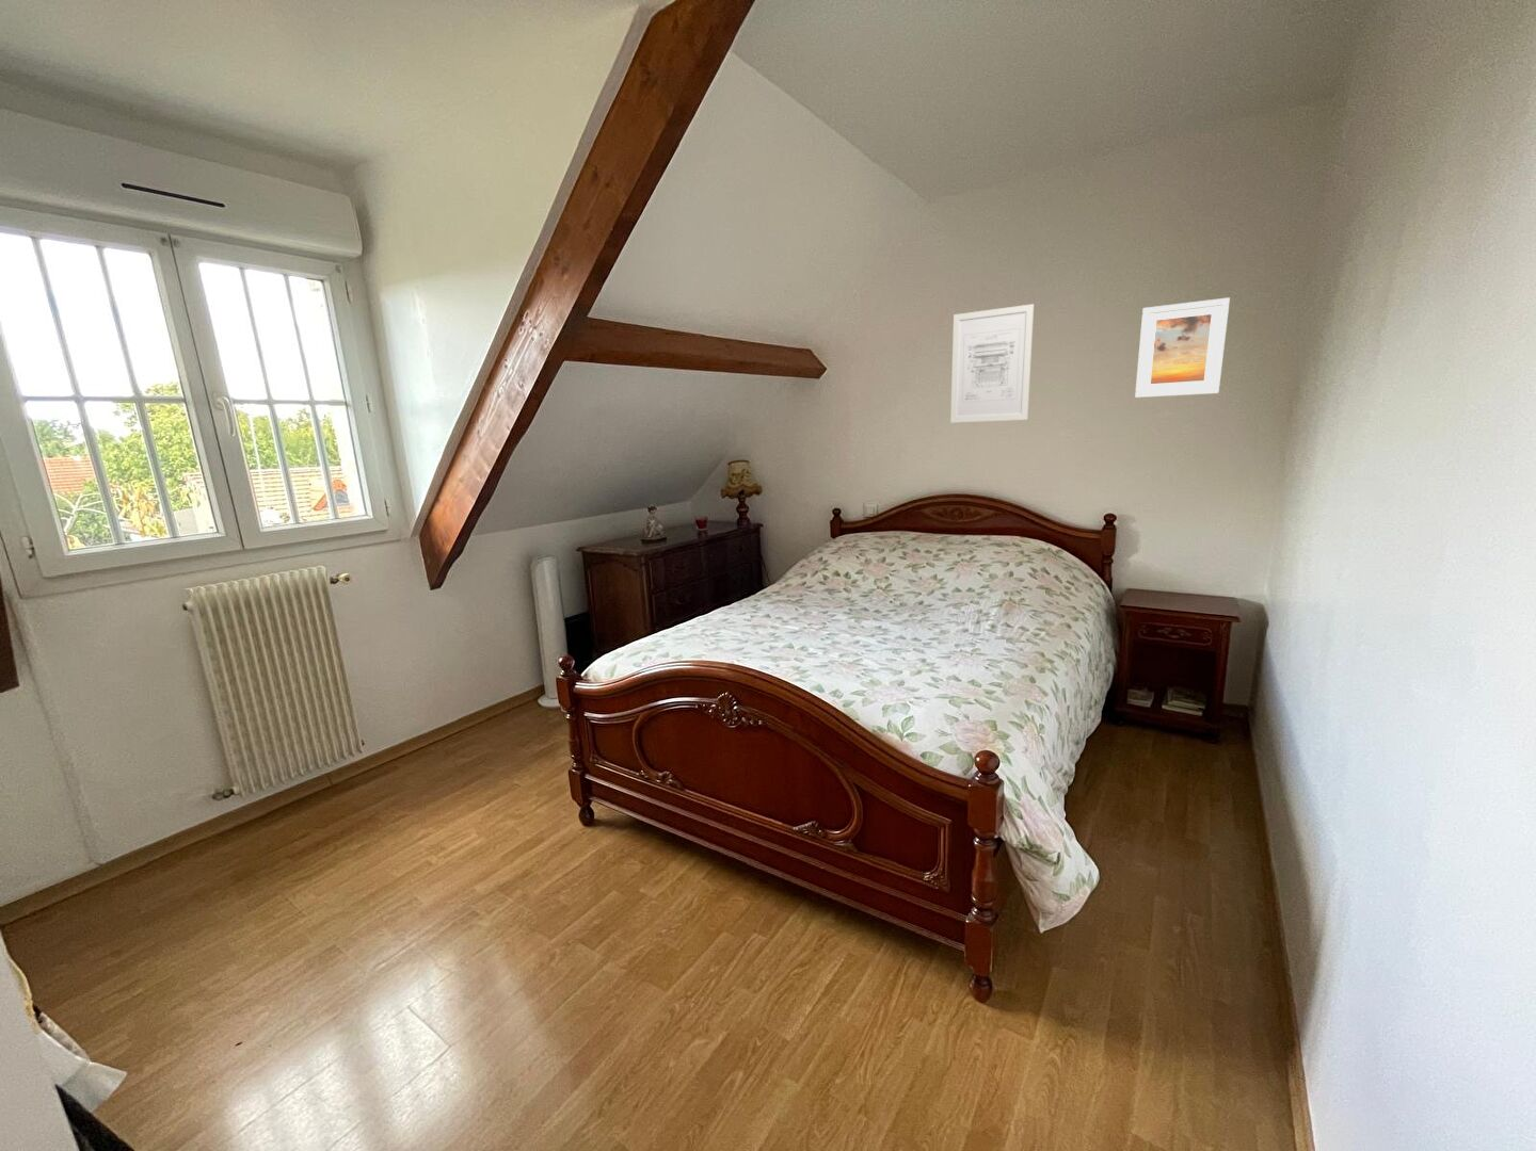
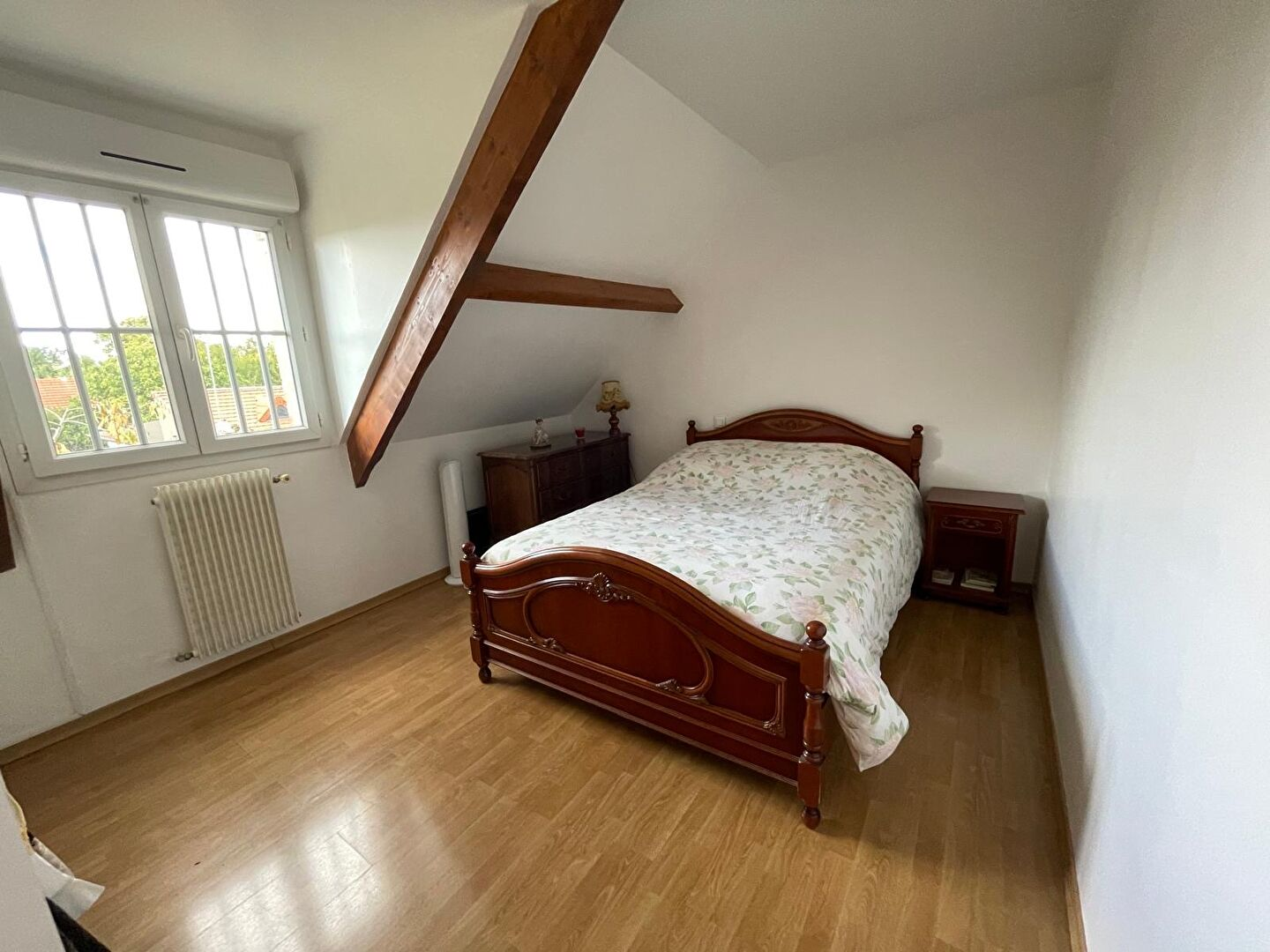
- wall art (989, 365)
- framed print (1179, 349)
